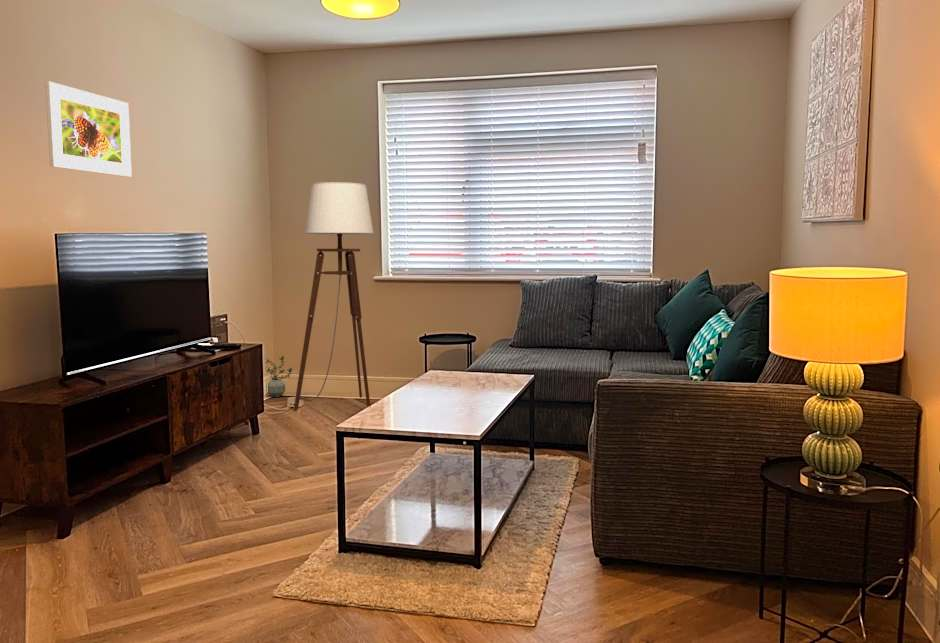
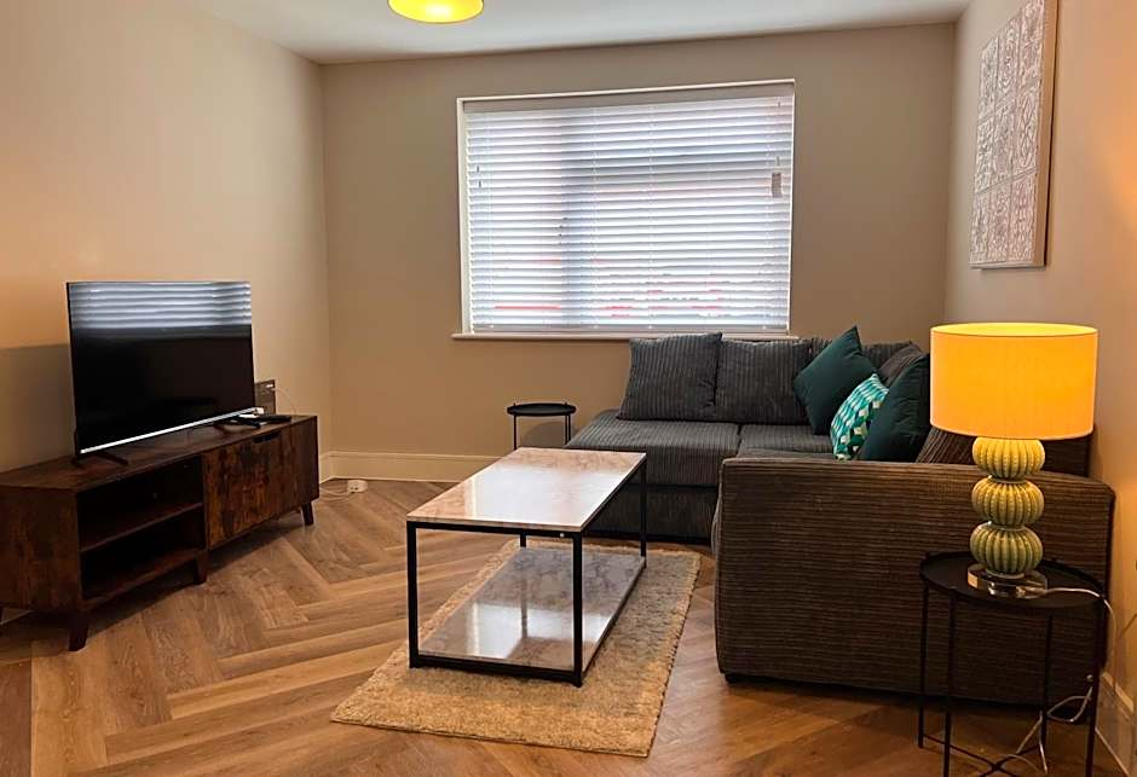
- floor lamp (338, 296)
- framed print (91, 132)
- potted plant (278, 377)
